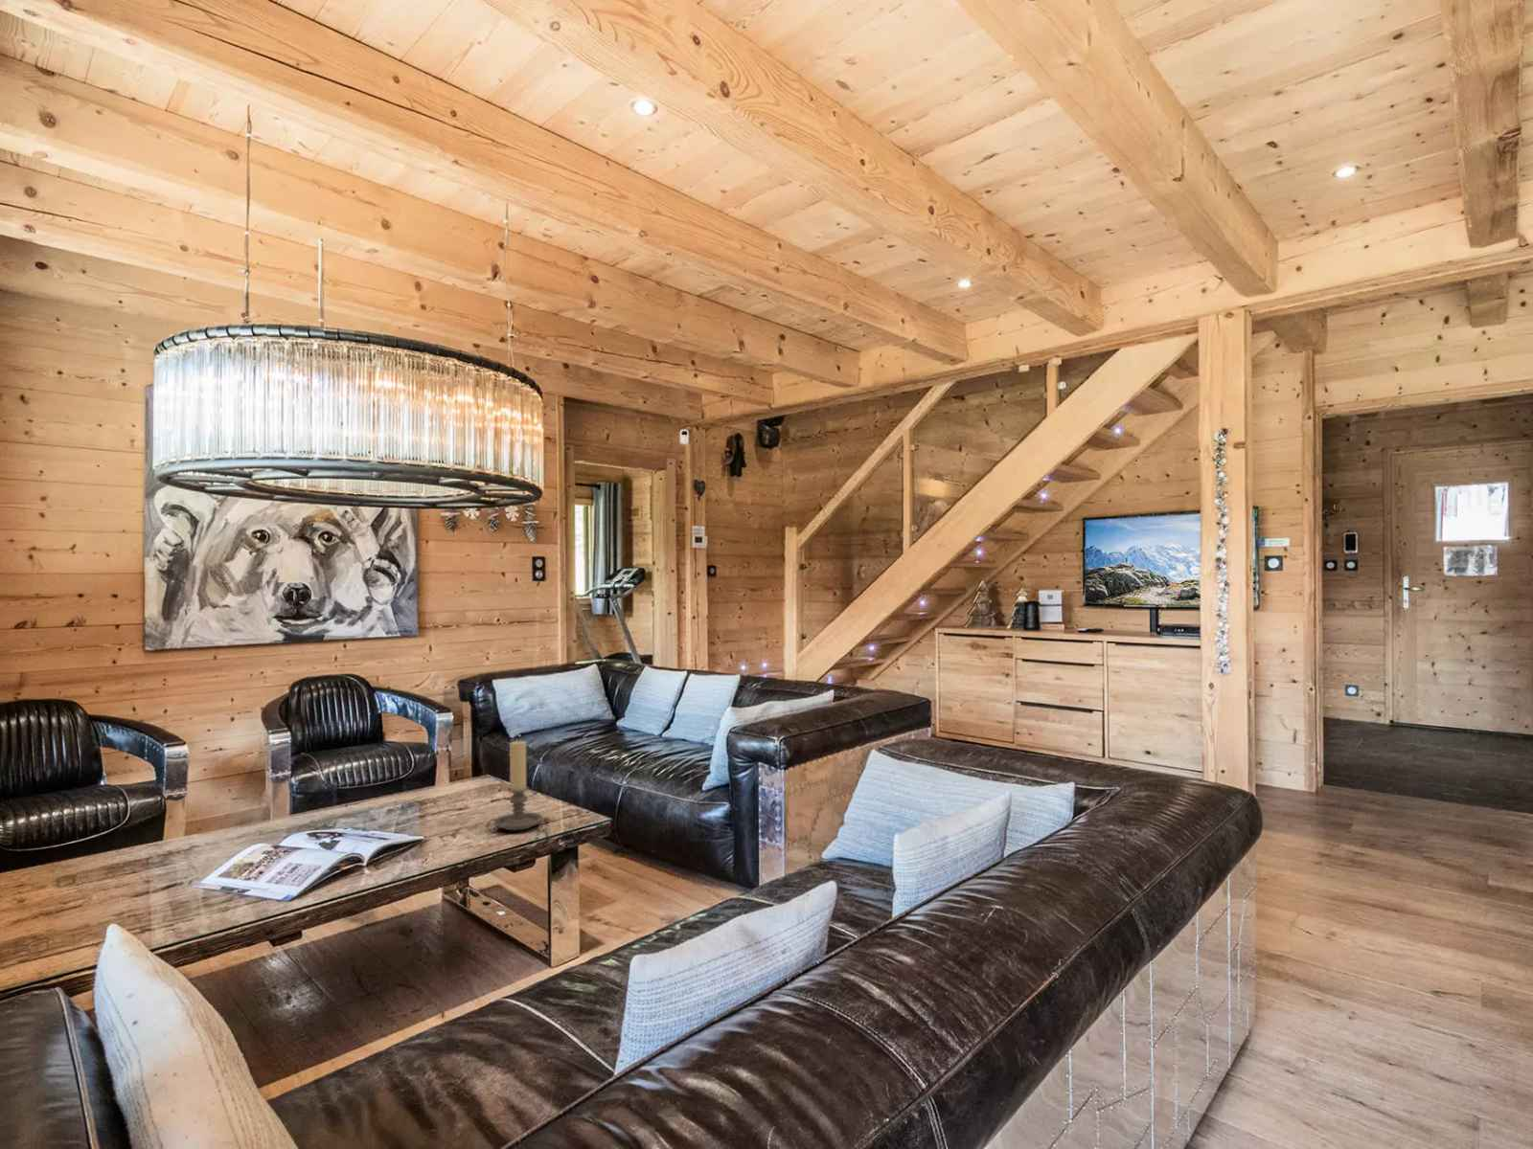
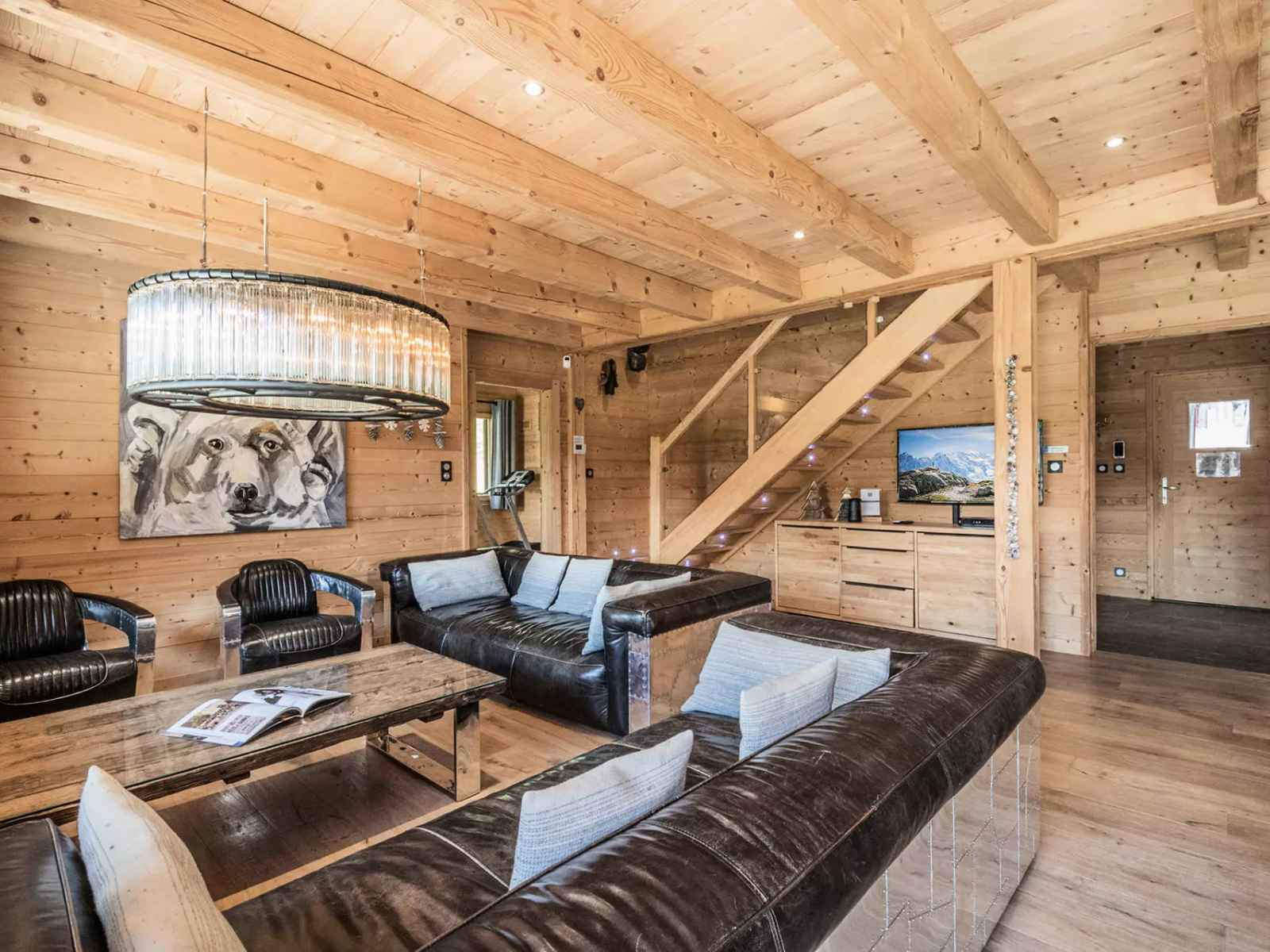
- candle holder (513, 783)
